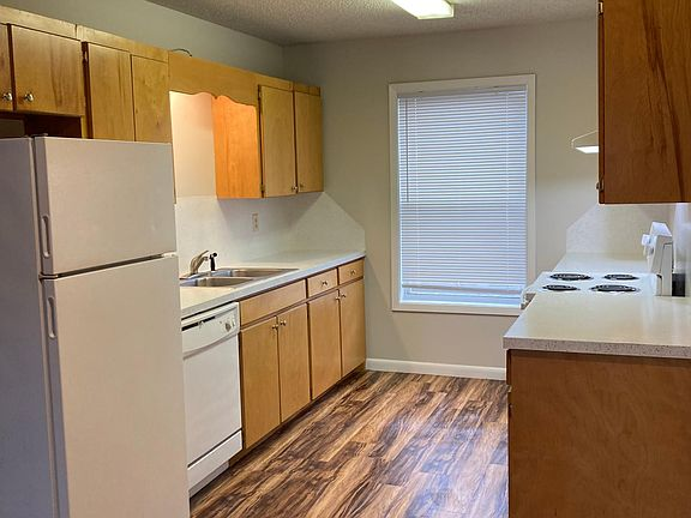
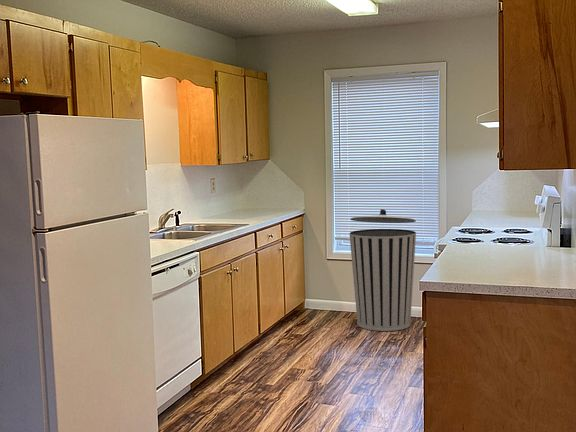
+ trash can (383, 266)
